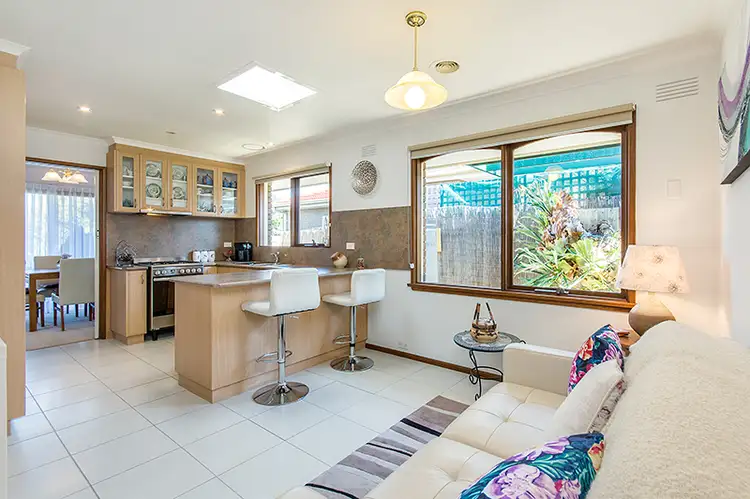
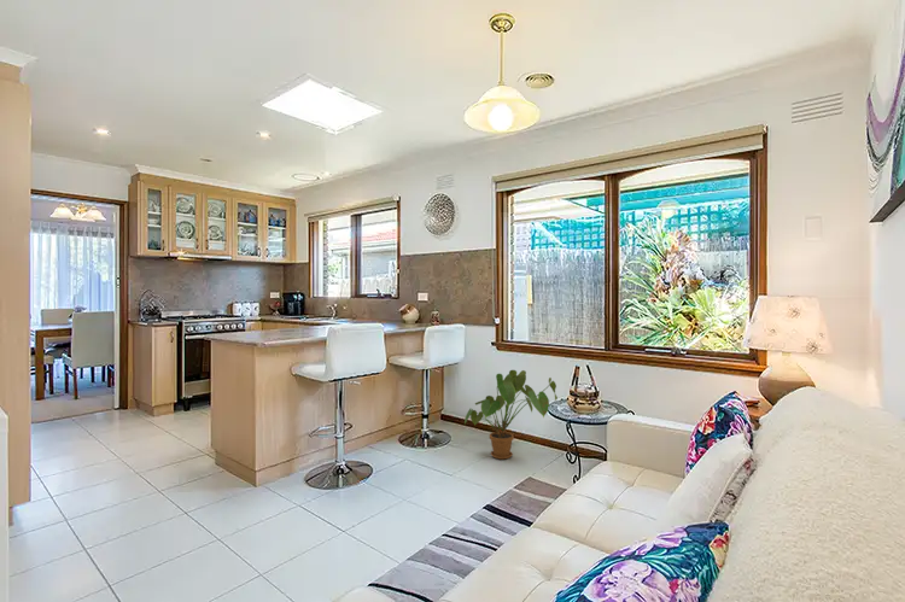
+ house plant (513, 414)
